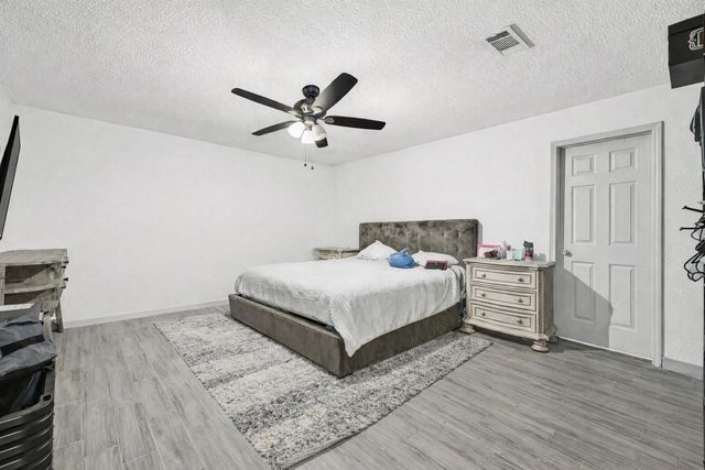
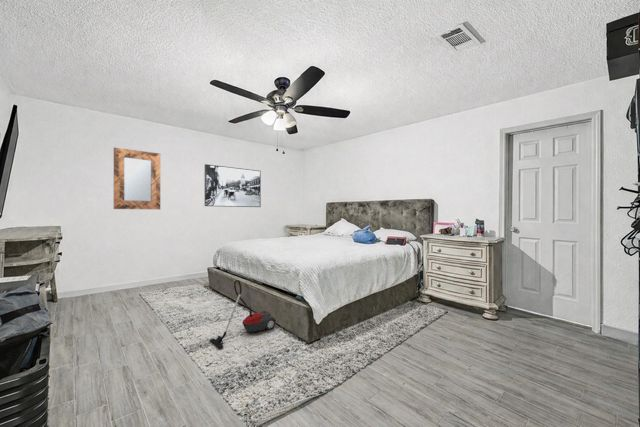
+ vacuum cleaner (245, 305)
+ home mirror (138, 180)
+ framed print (234, 187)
